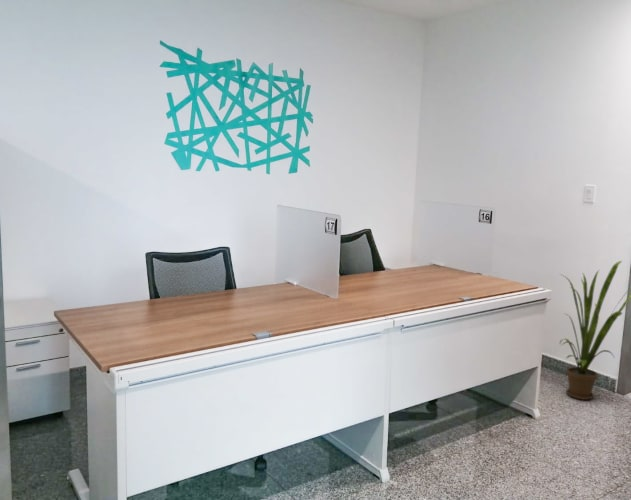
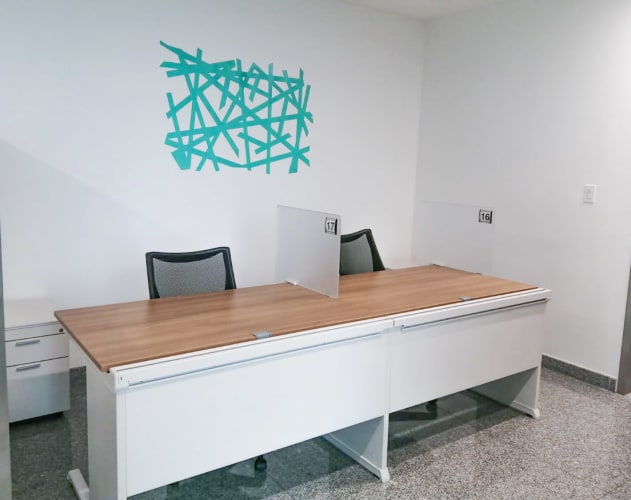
- house plant (587, 328)
